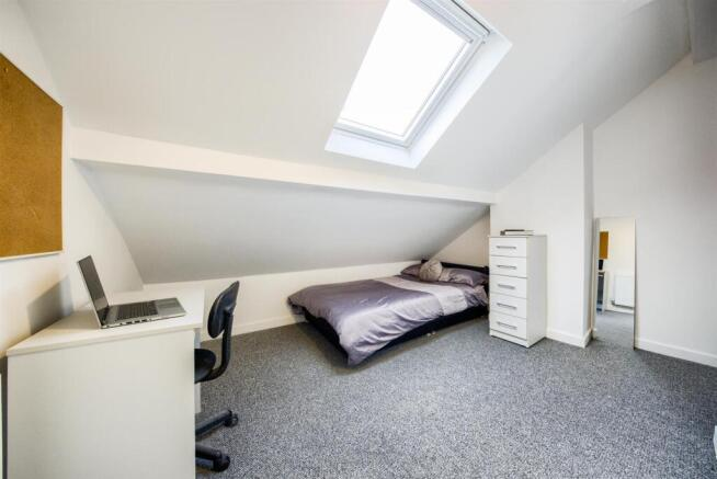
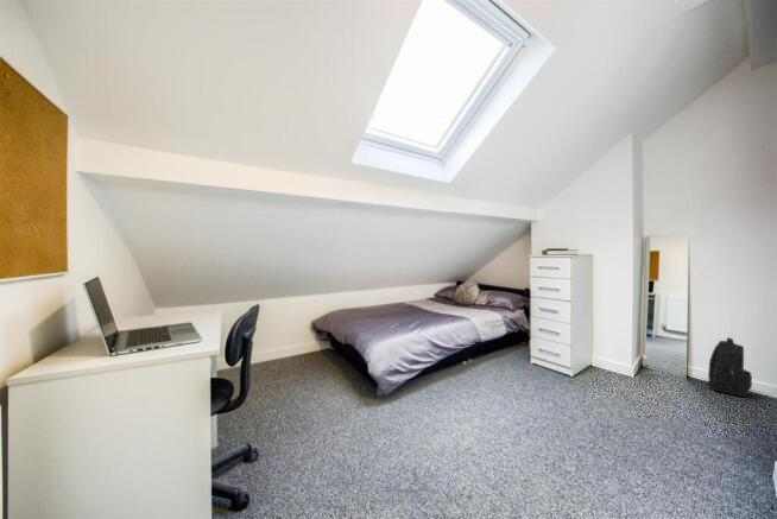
+ backpack (728, 363)
